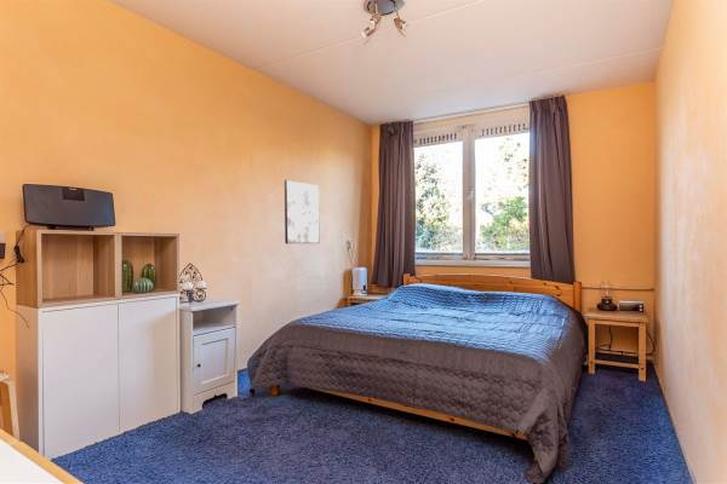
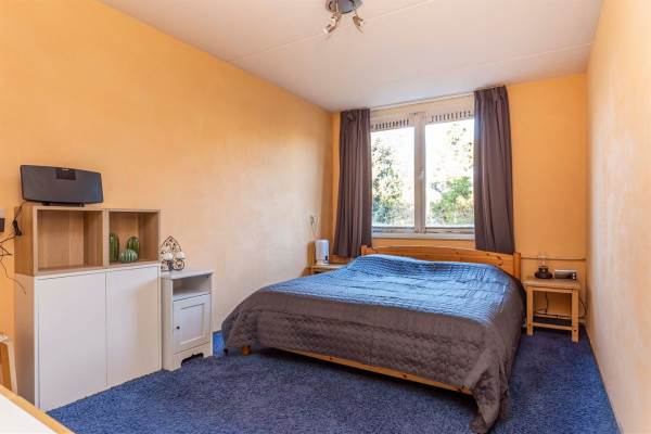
- wall art (302, 213)
